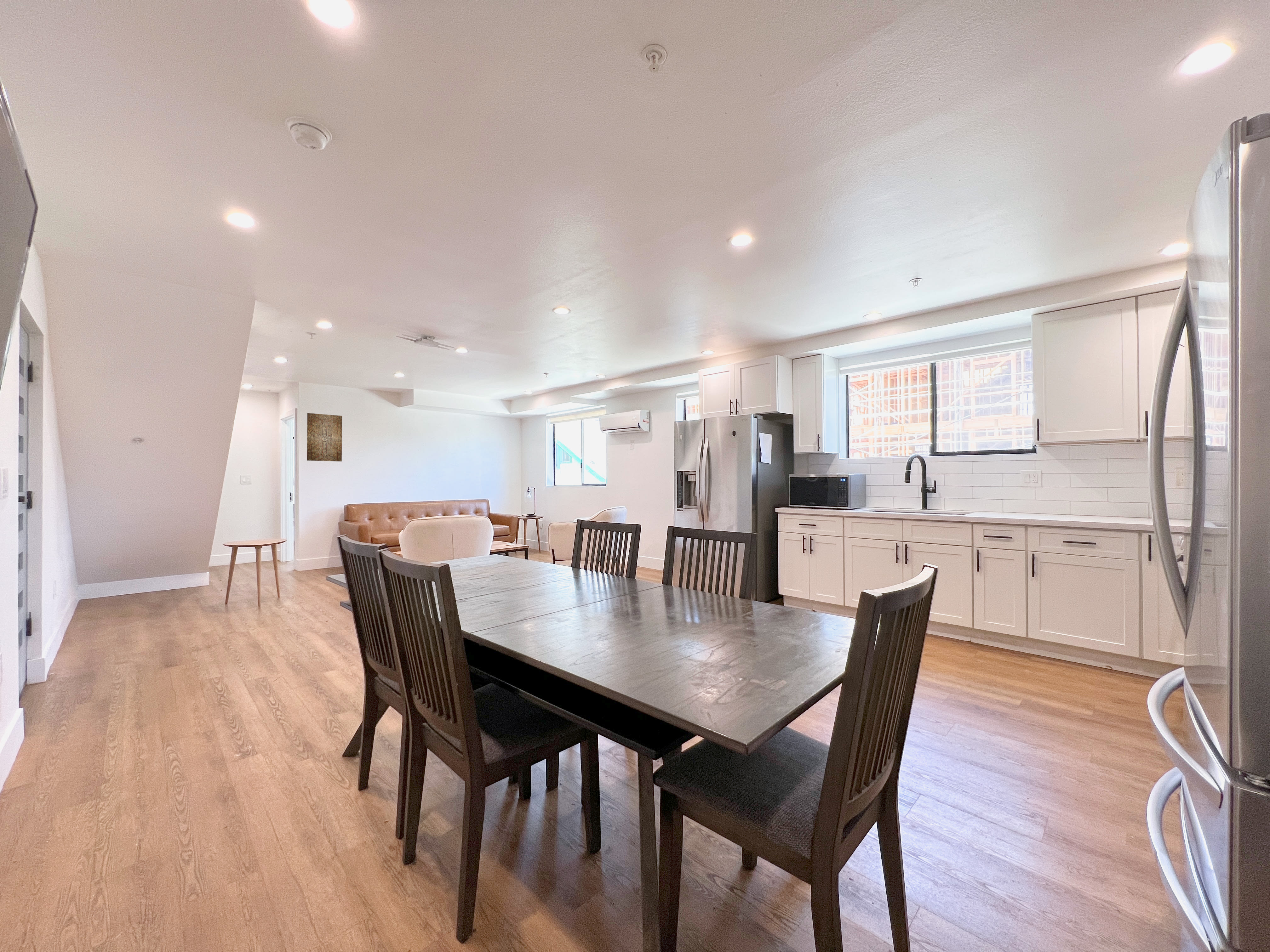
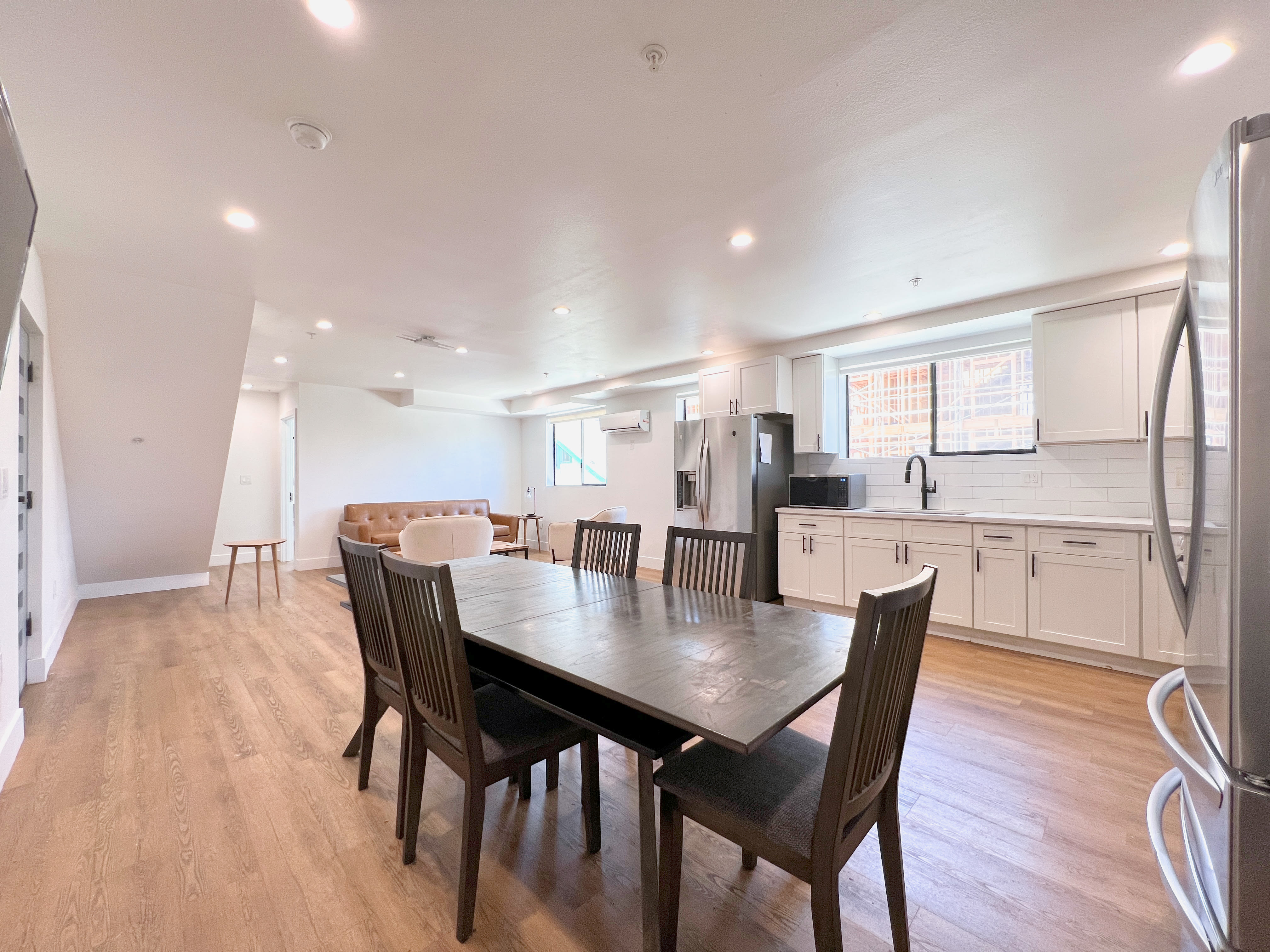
- wall art (325, 438)
